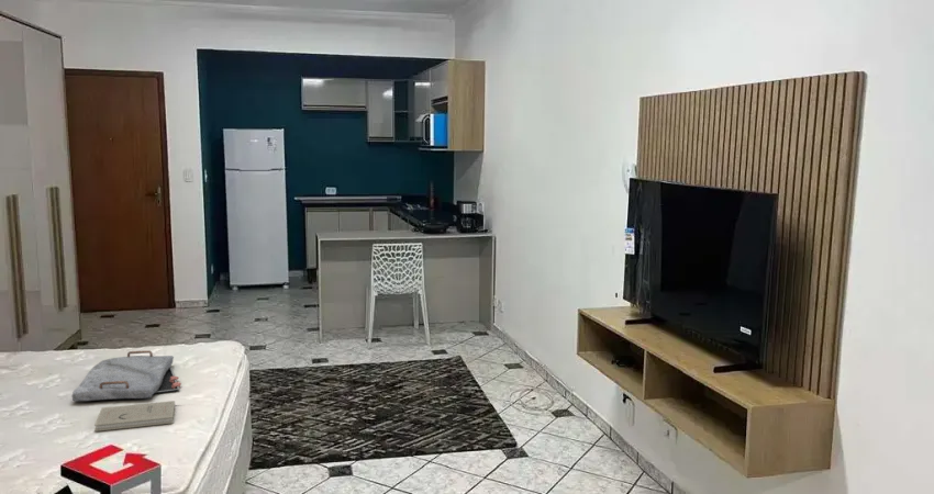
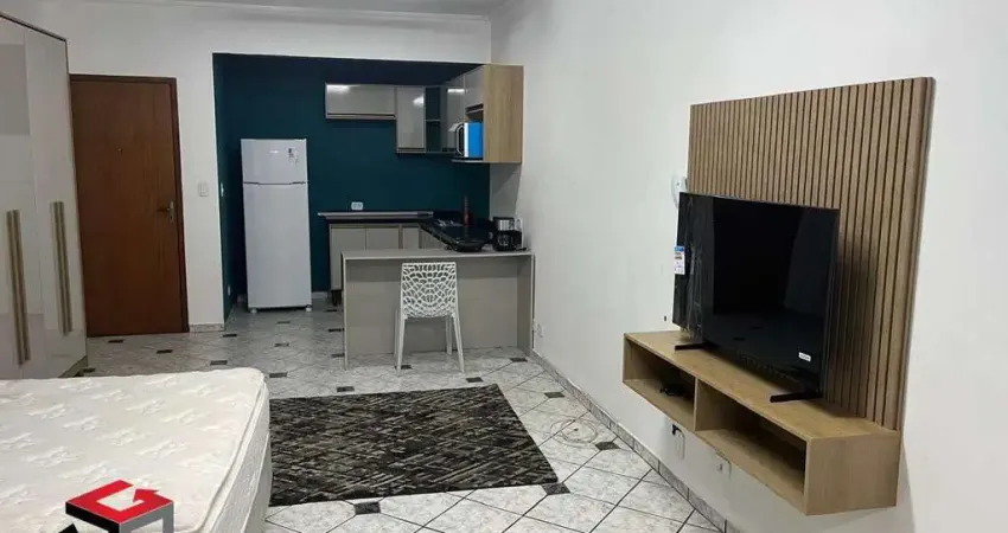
- book (136, 415)
- serving tray (136, 373)
